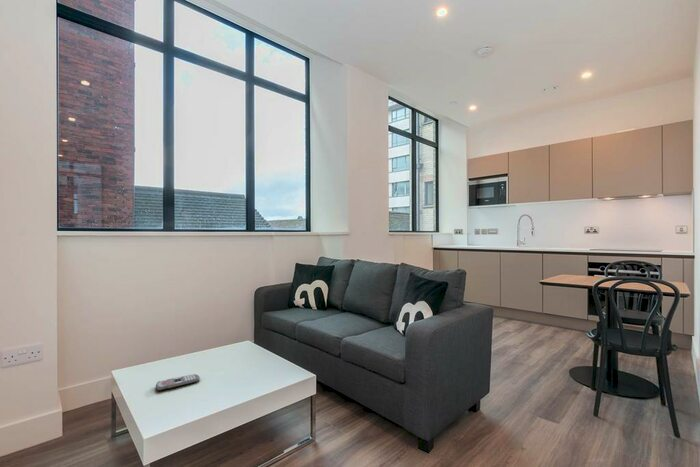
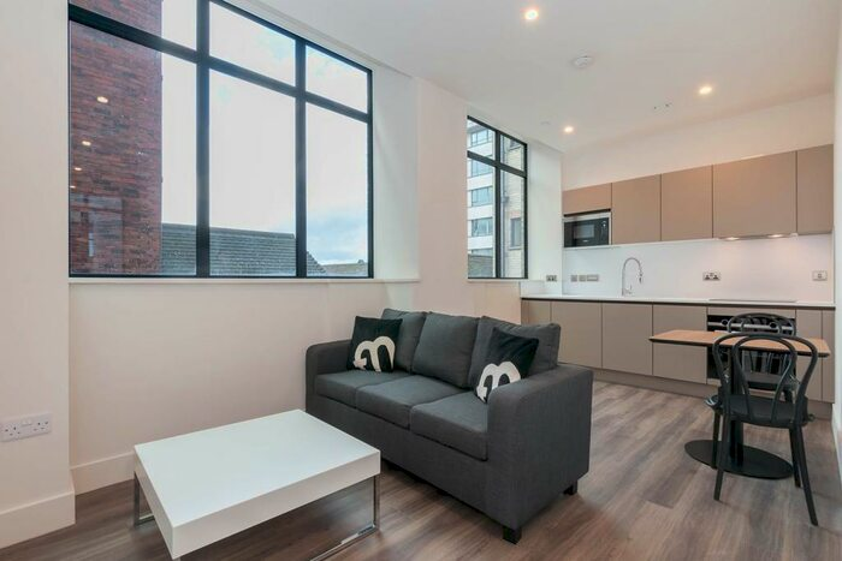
- remote control (178, 382)
